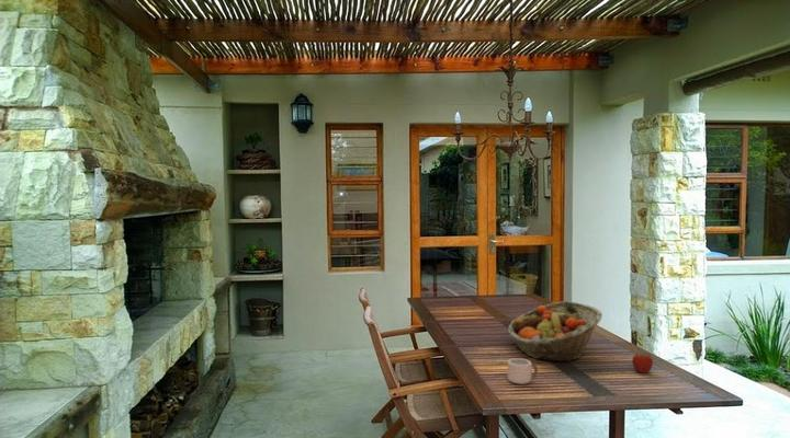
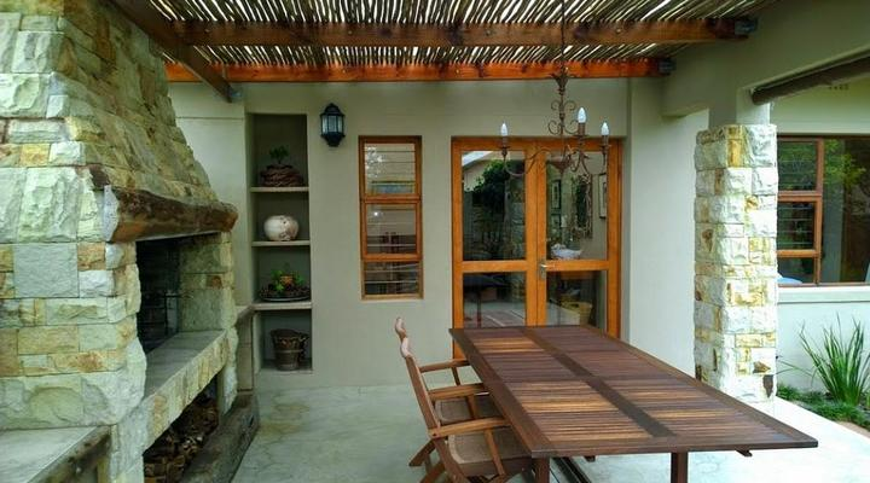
- mug (522, 371)
- fruit basket (553, 328)
- apple (642, 362)
